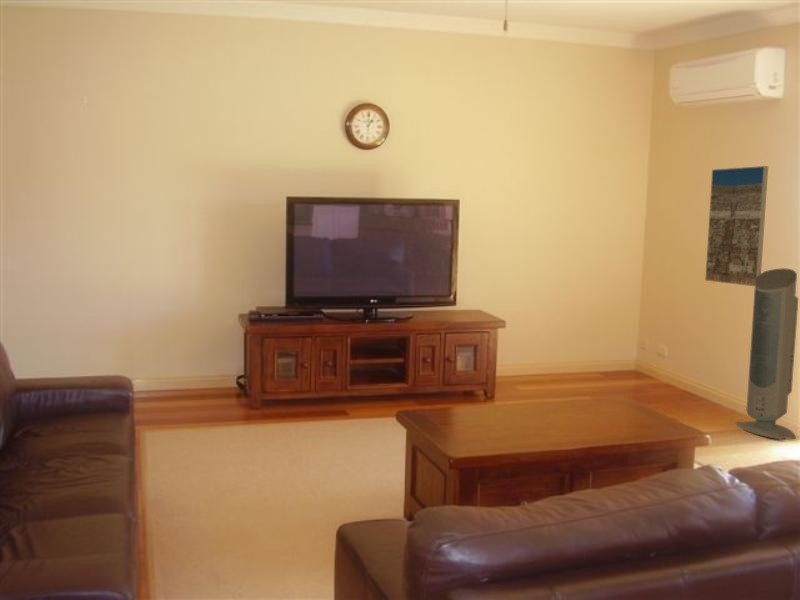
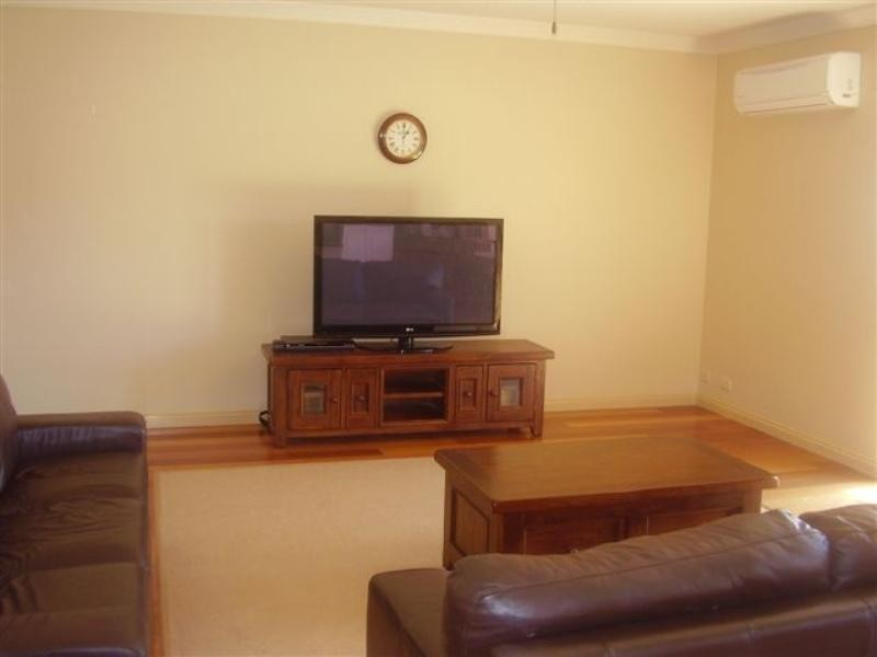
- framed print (735, 226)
- air purifier (770, 350)
